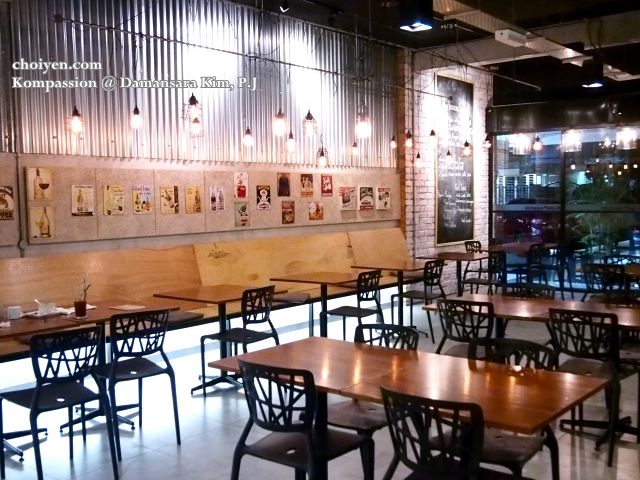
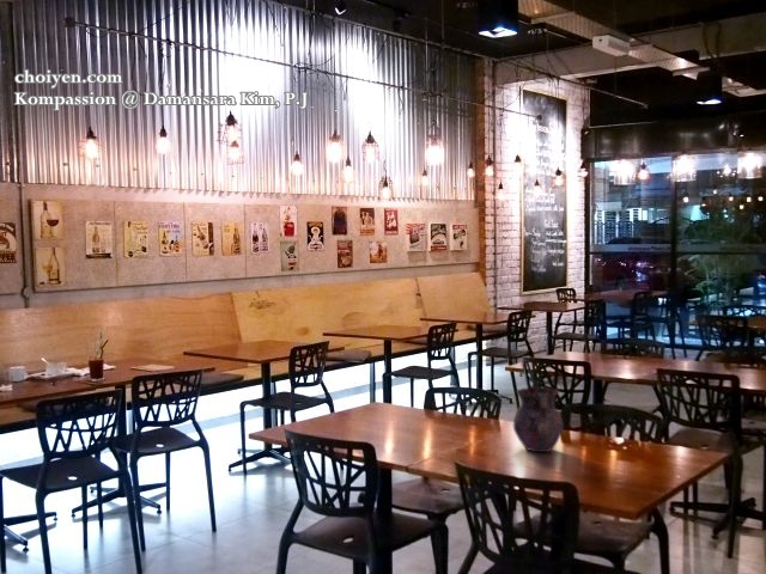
+ vase (537, 419)
